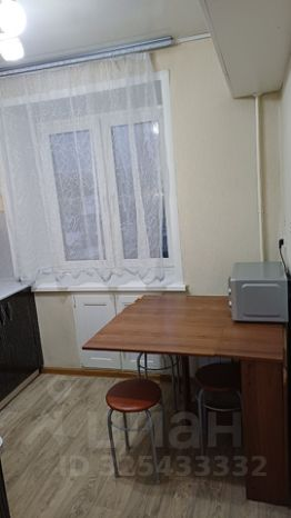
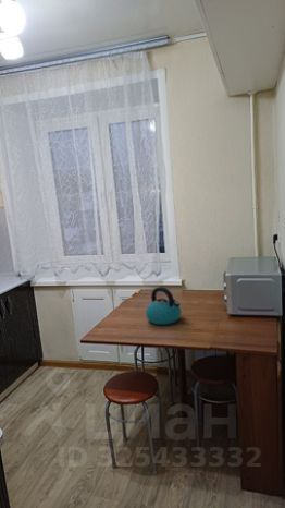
+ kettle (164, 304)
